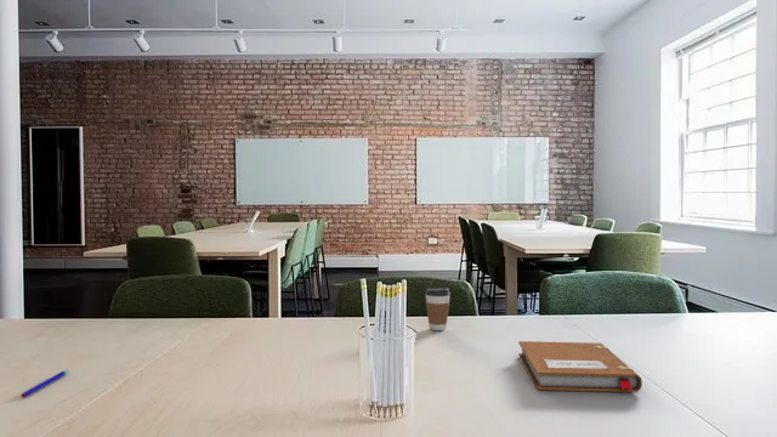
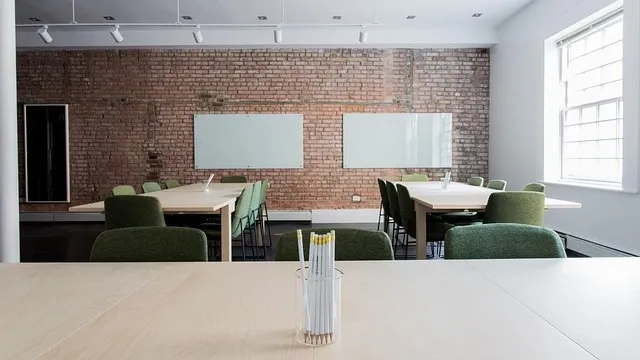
- notebook (574, 364)
- pen (46, 382)
- coffee cup (437, 308)
